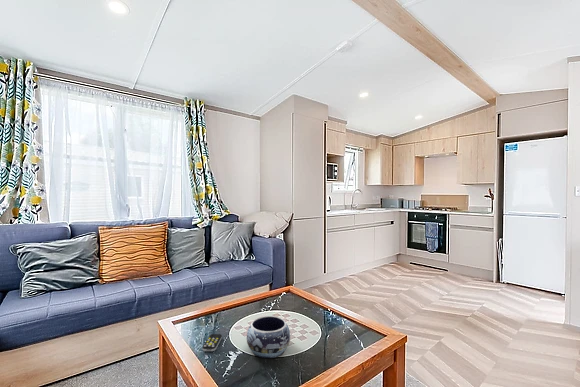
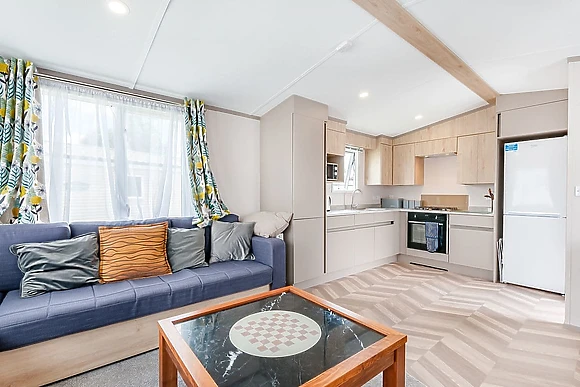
- decorative bowl (268, 336)
- remote control (212, 342)
